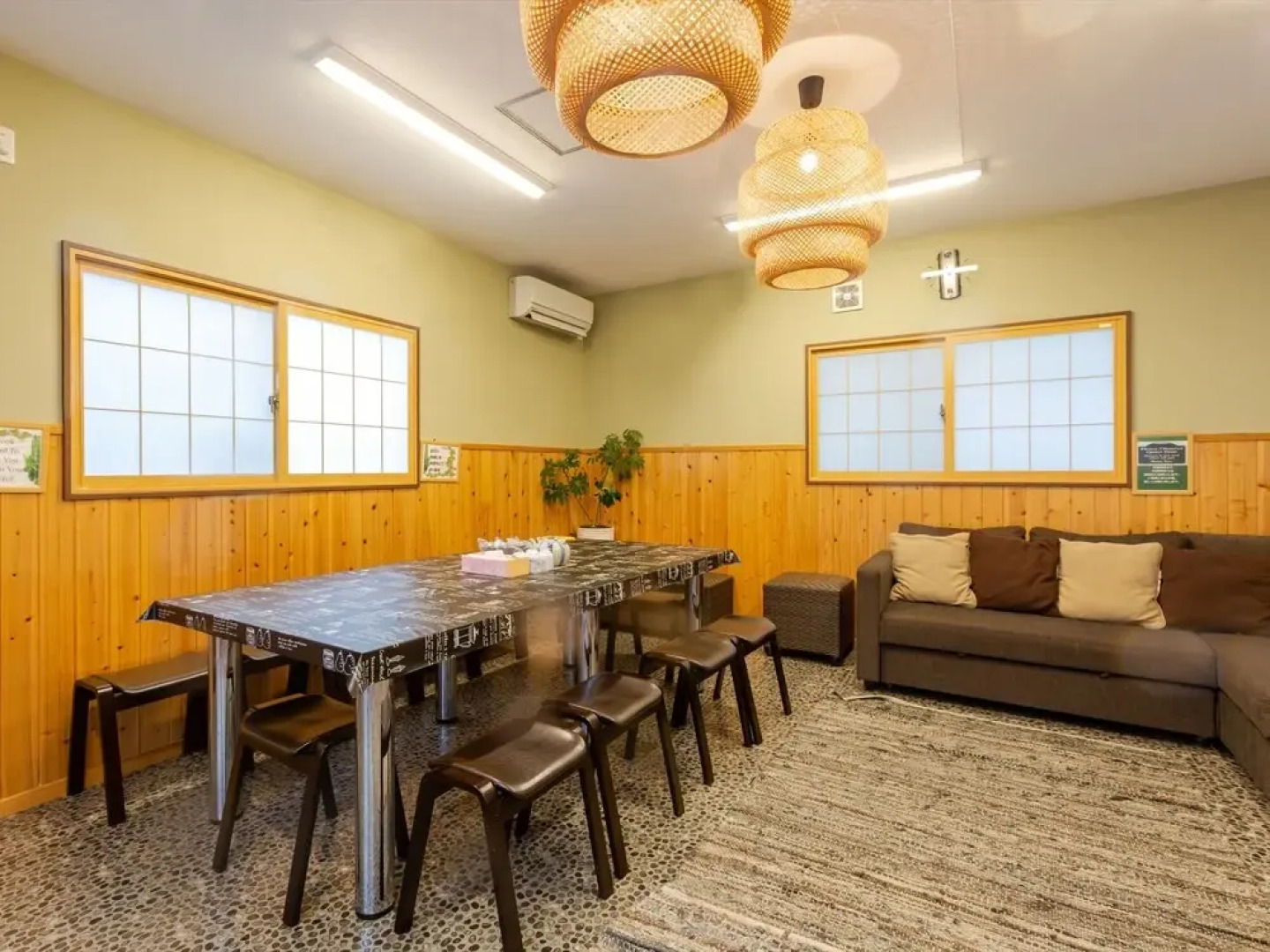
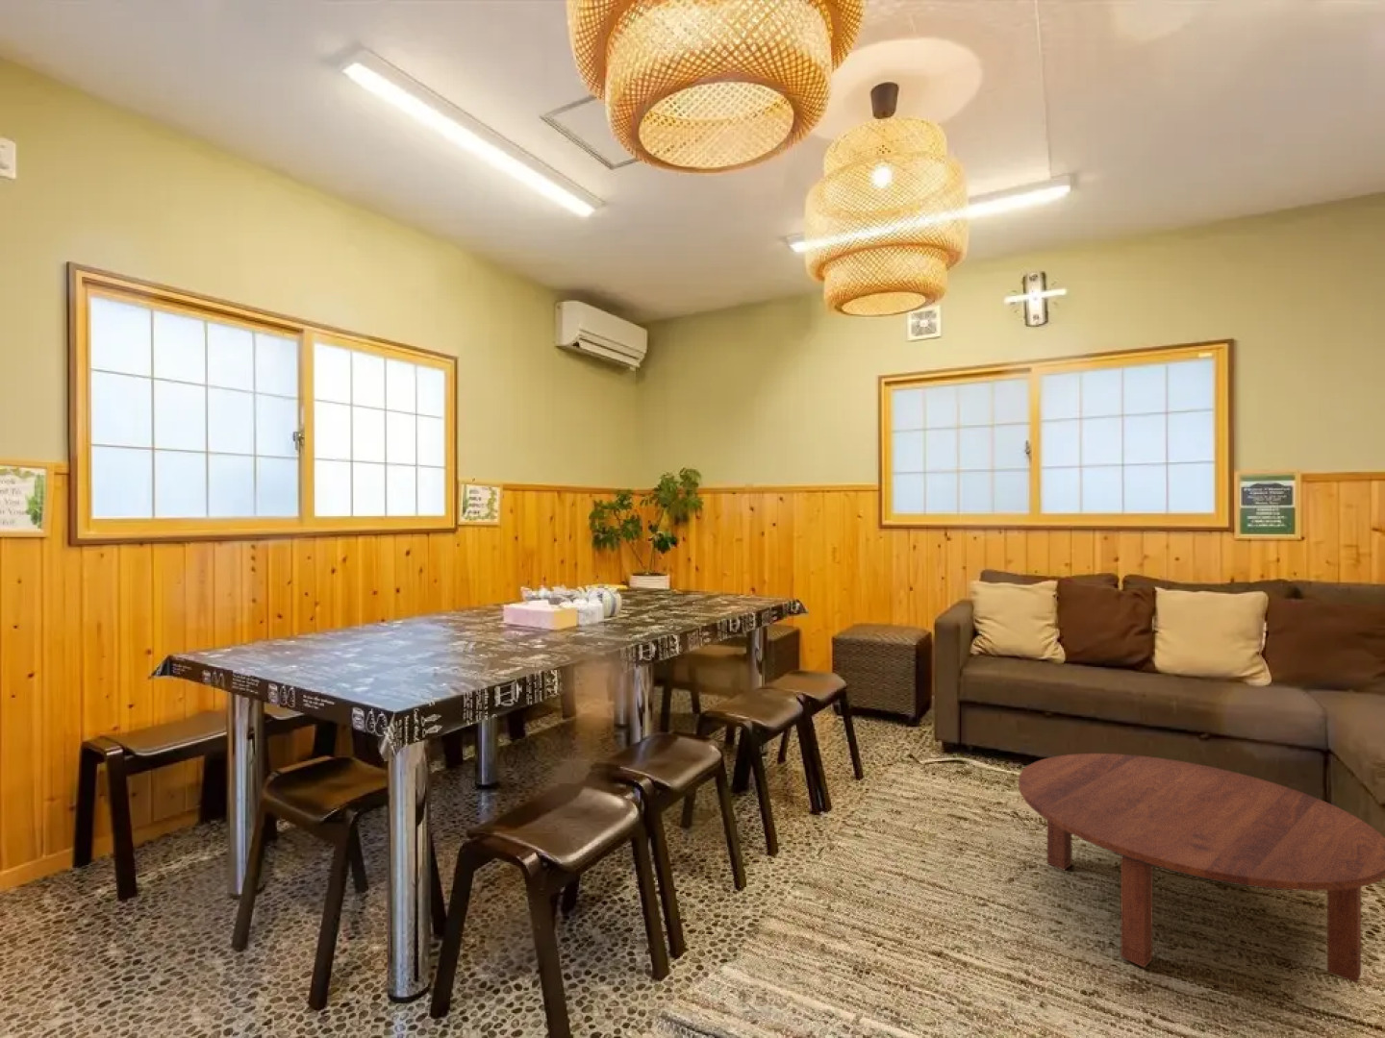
+ coffee table (1182, 857)
